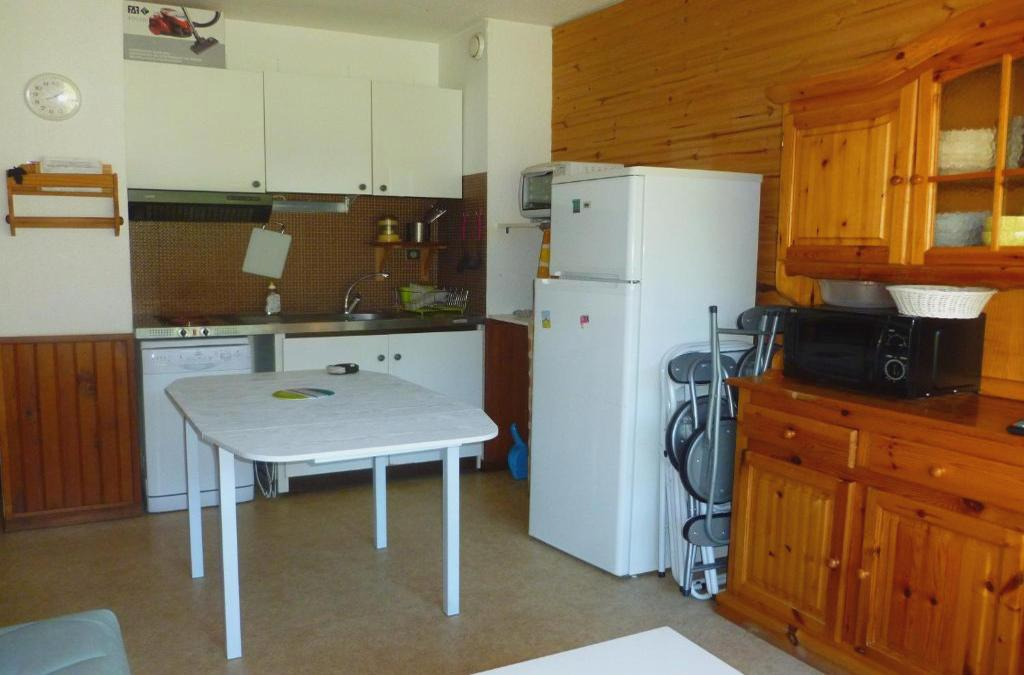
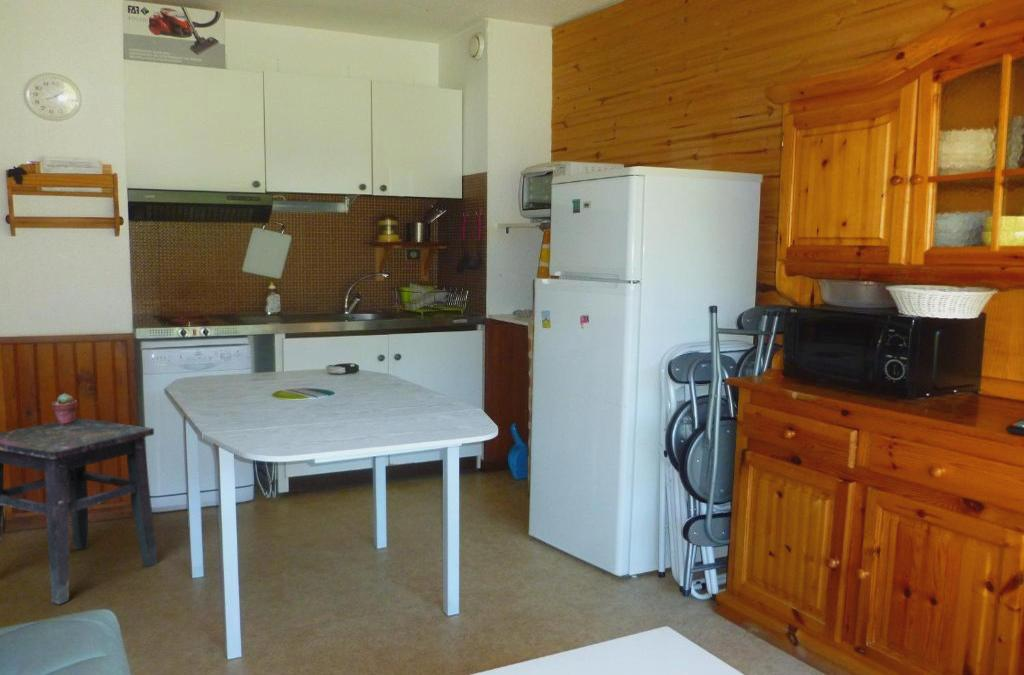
+ side table (69, 503)
+ potted succulent (64, 407)
